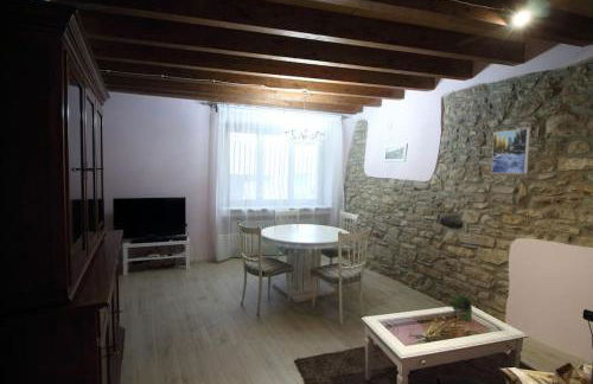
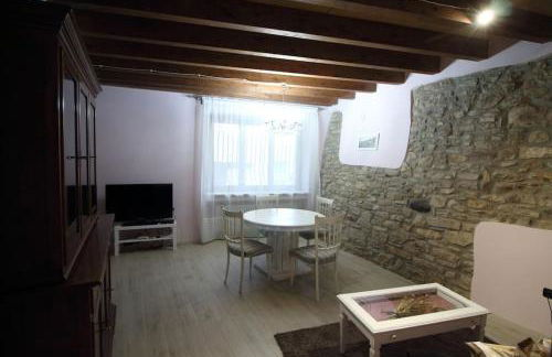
- succulent plant (461, 306)
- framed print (509, 152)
